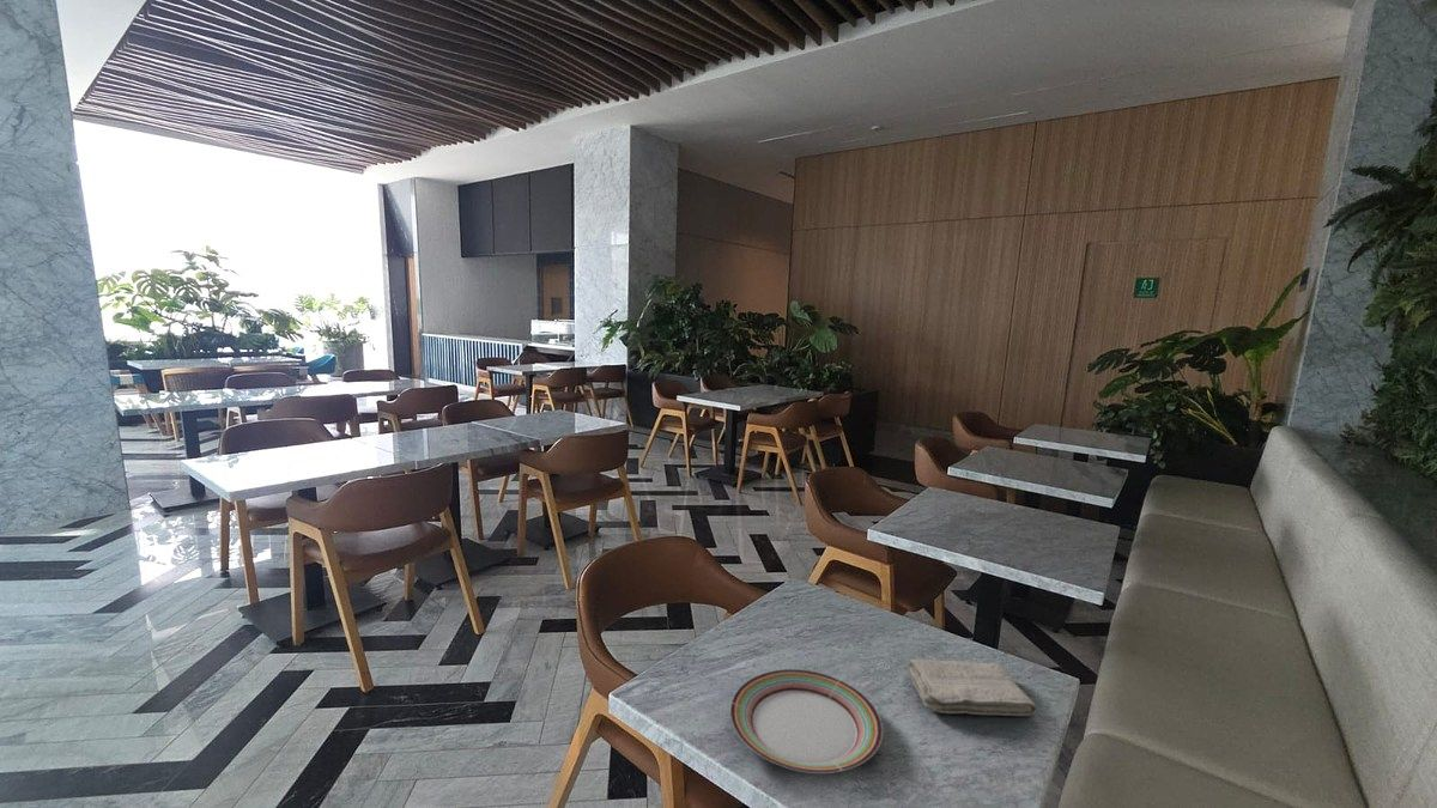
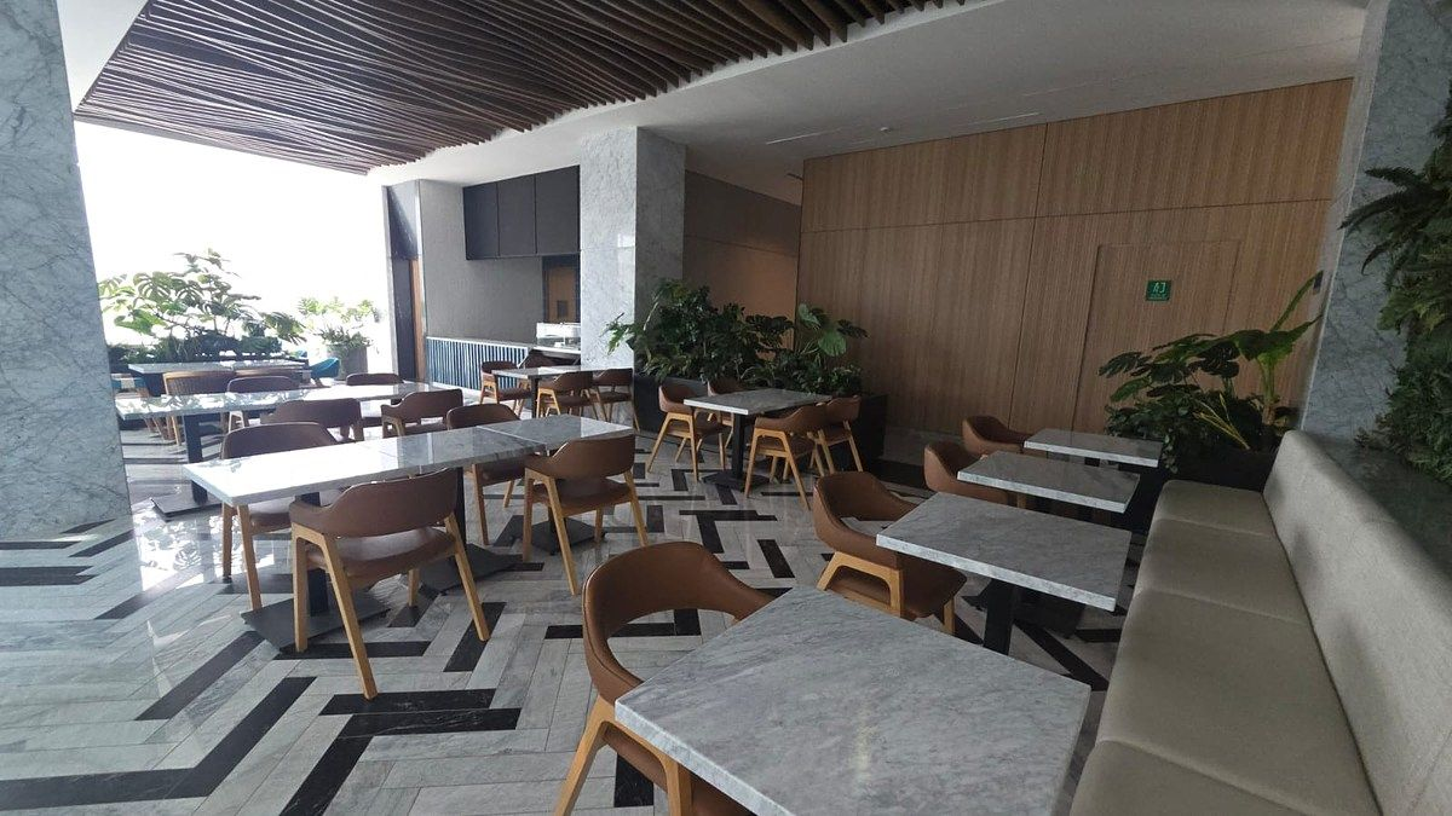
- washcloth (966, 685)
- plate (804, 719)
